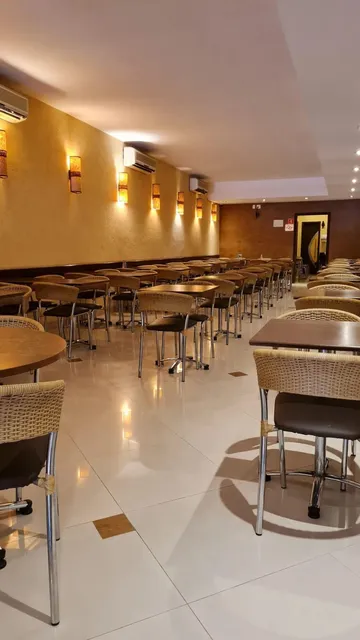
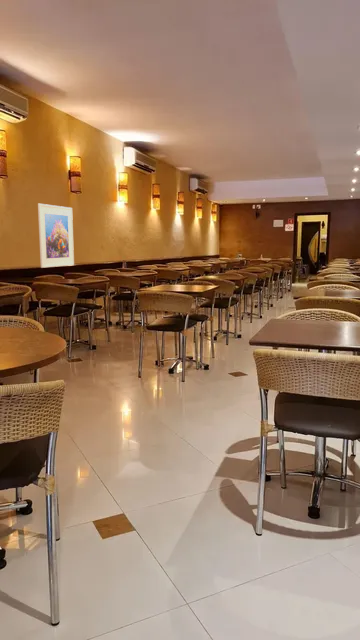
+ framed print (57, 236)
